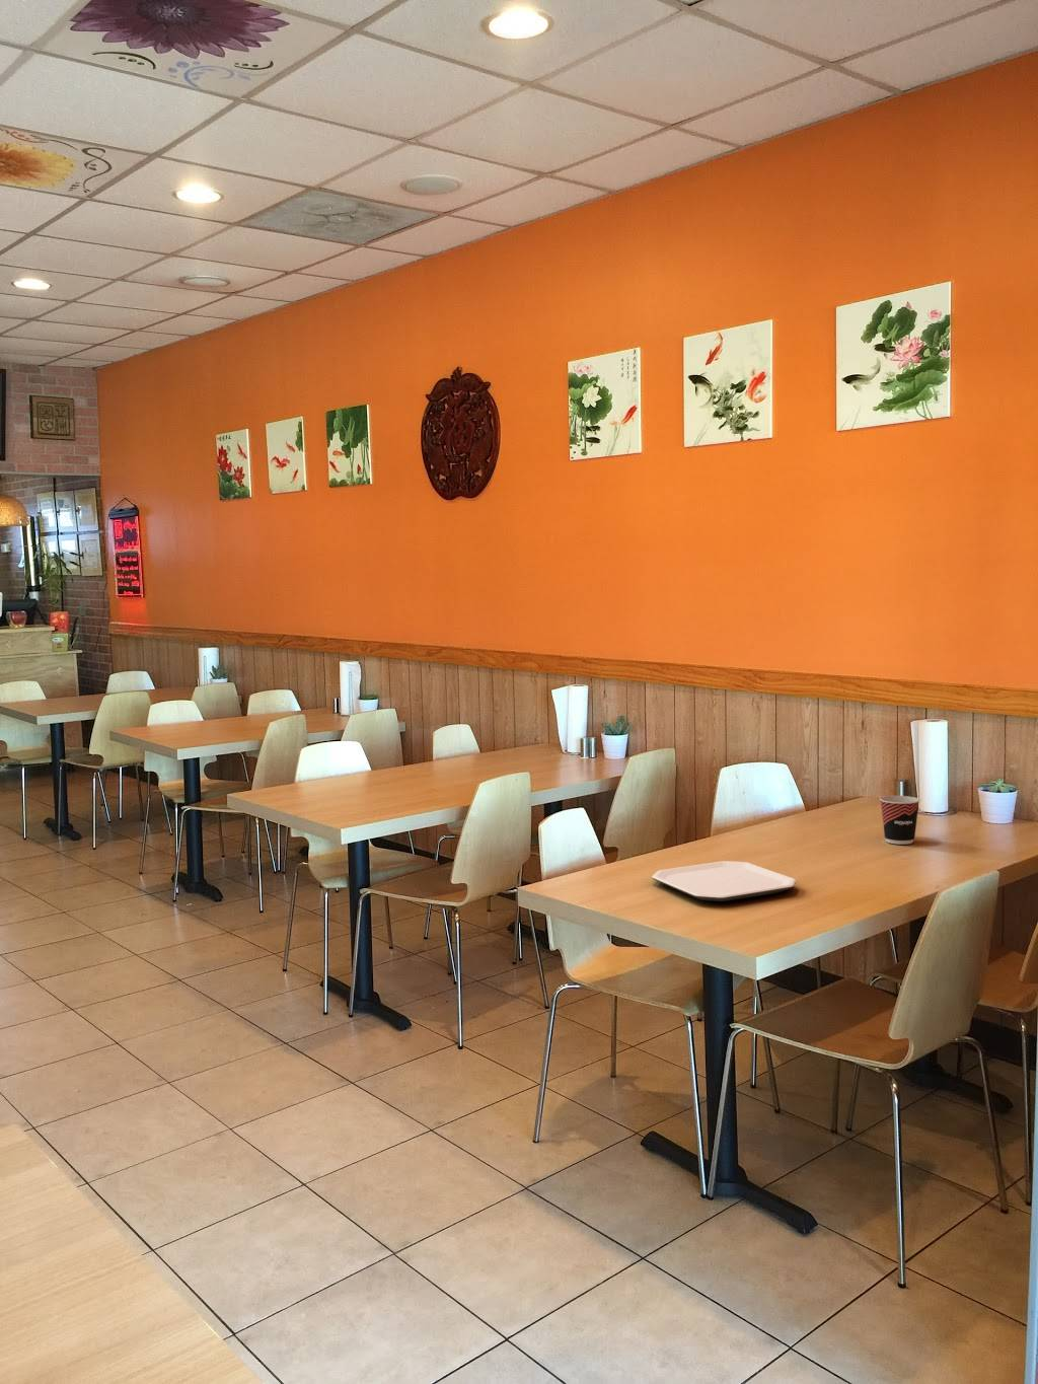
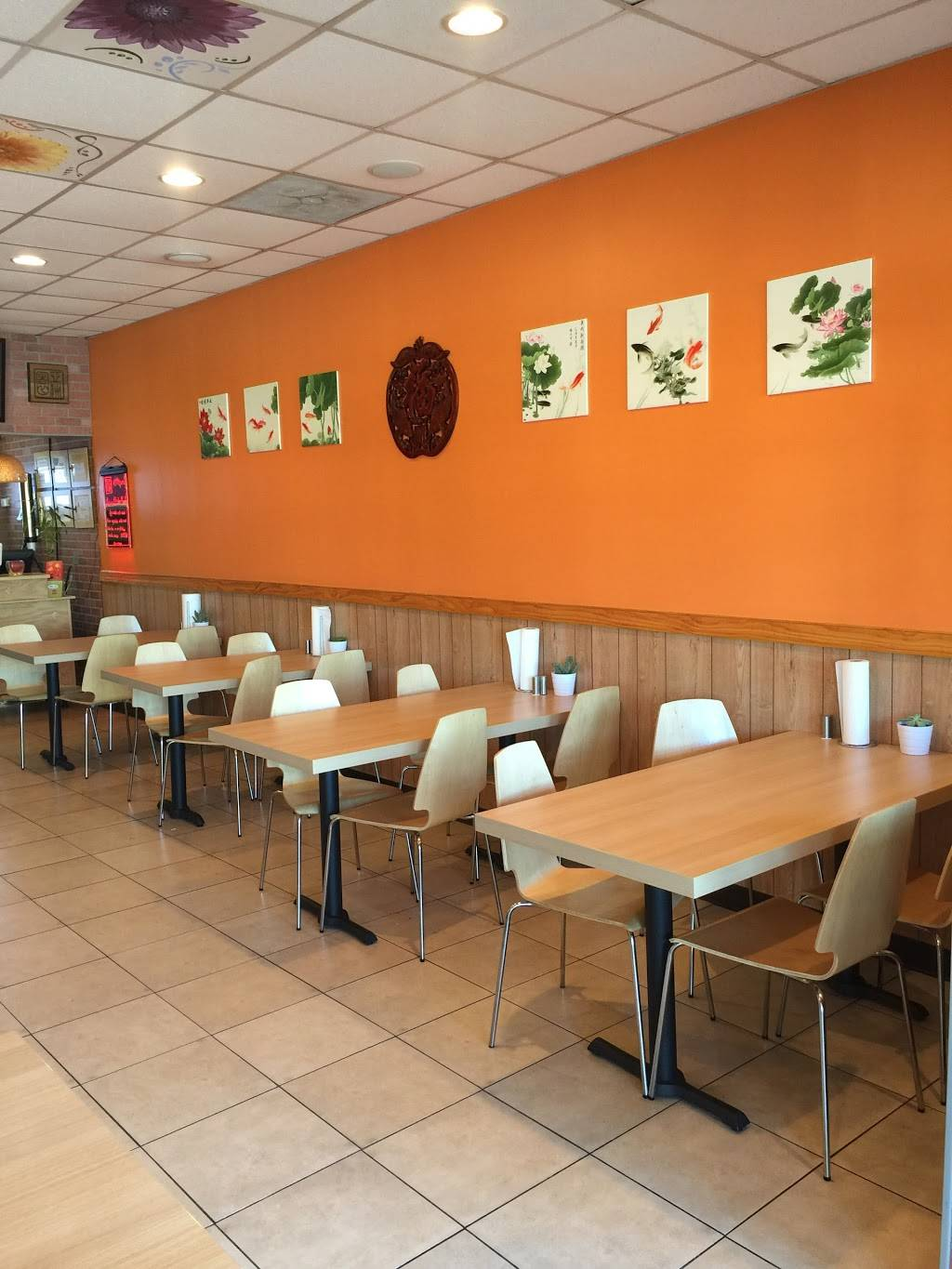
- plate (723, 881)
- cup (900, 819)
